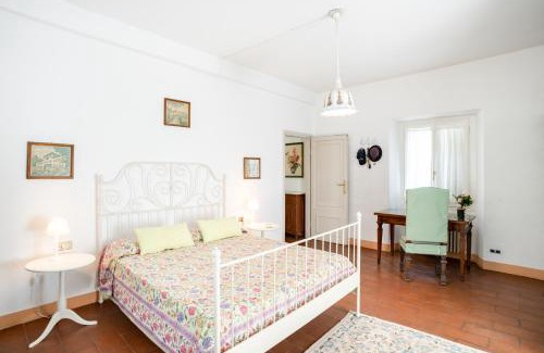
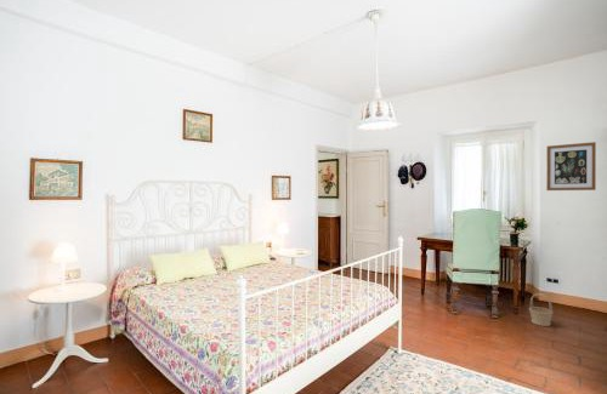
+ basket (540, 308)
+ wall art (569, 166)
